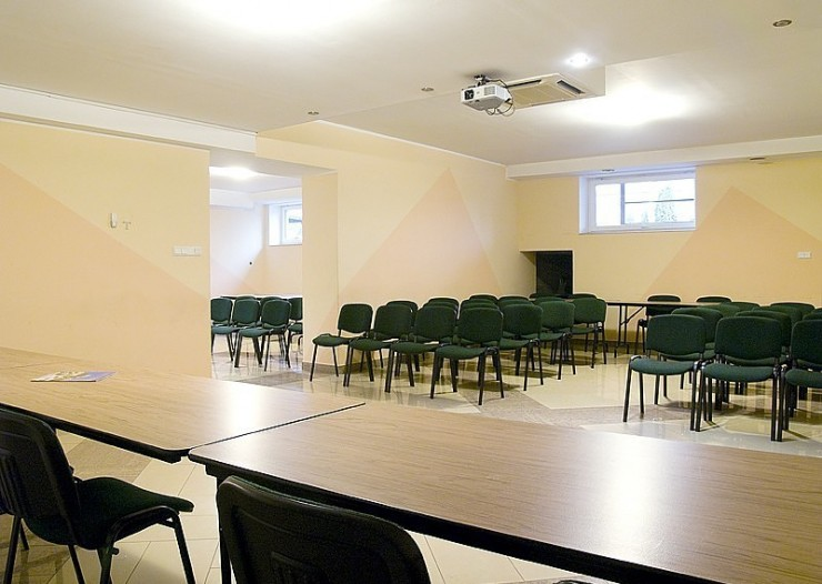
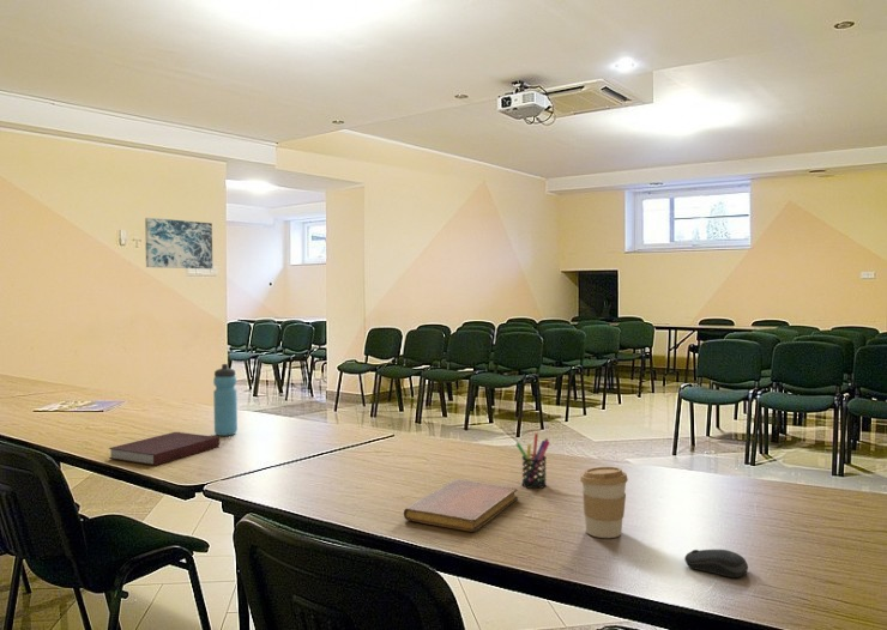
+ computer mouse (716, 558)
+ water bottle (225, 399)
+ notebook (165, 447)
+ wall art (180, 244)
+ coffee cup (603, 499)
+ pen holder (531, 460)
+ notebook (463, 502)
